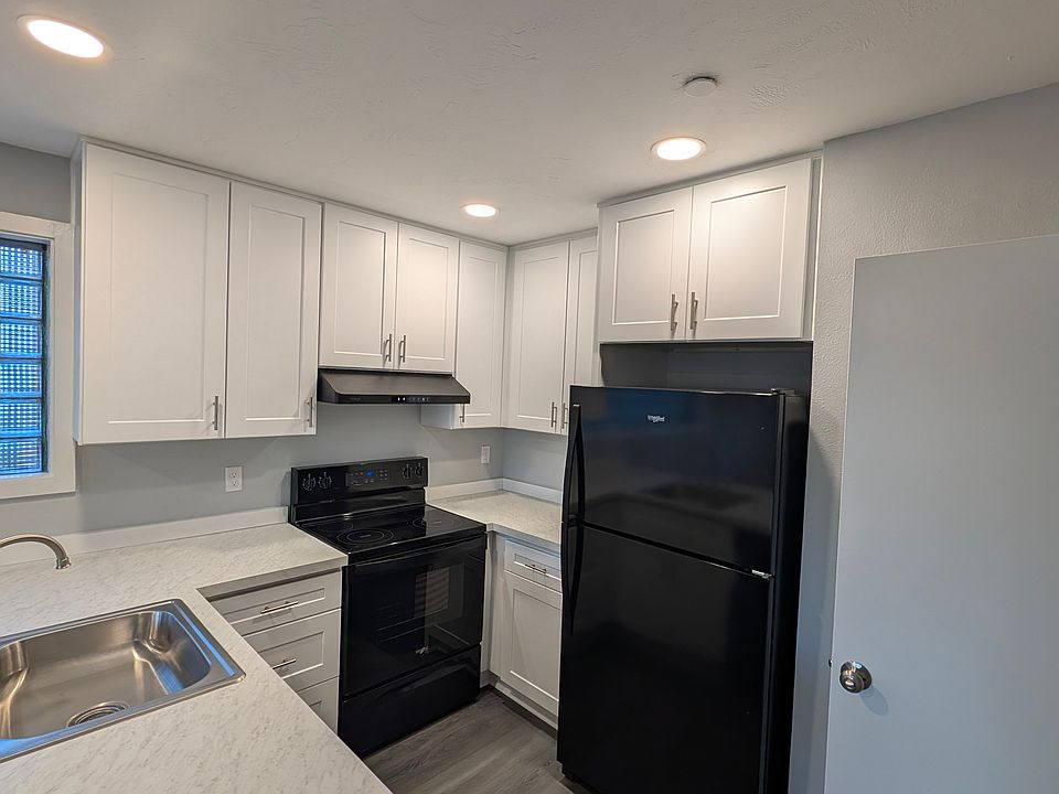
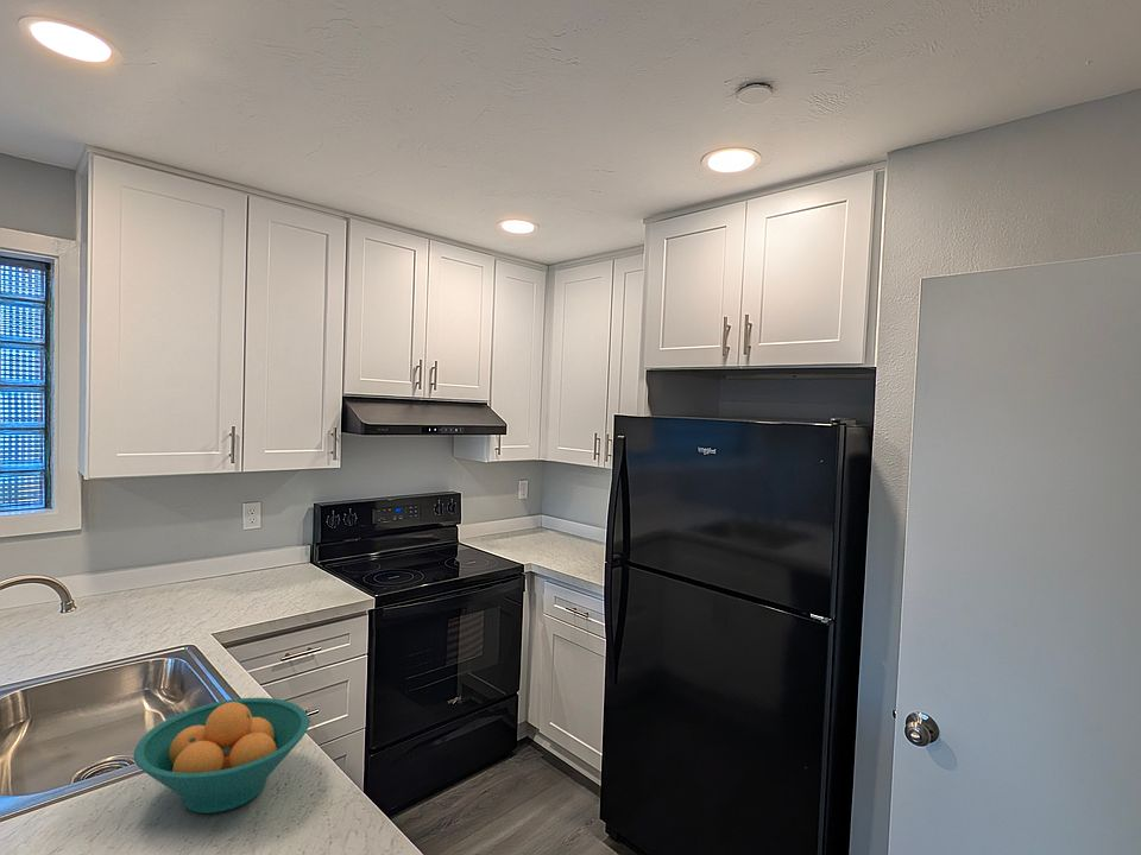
+ fruit bowl (226, 748)
